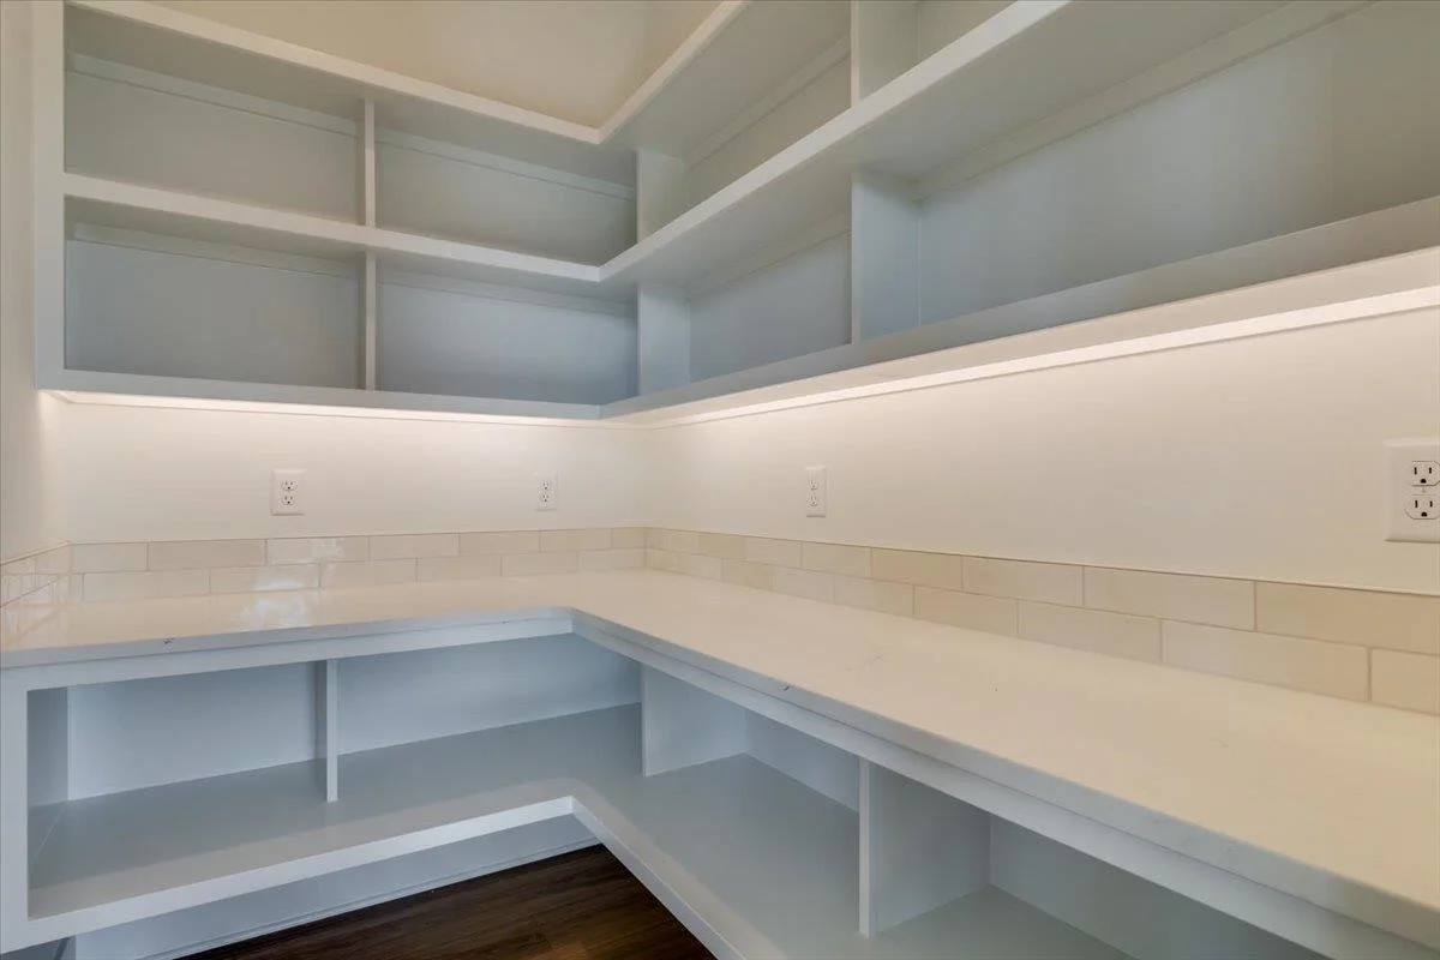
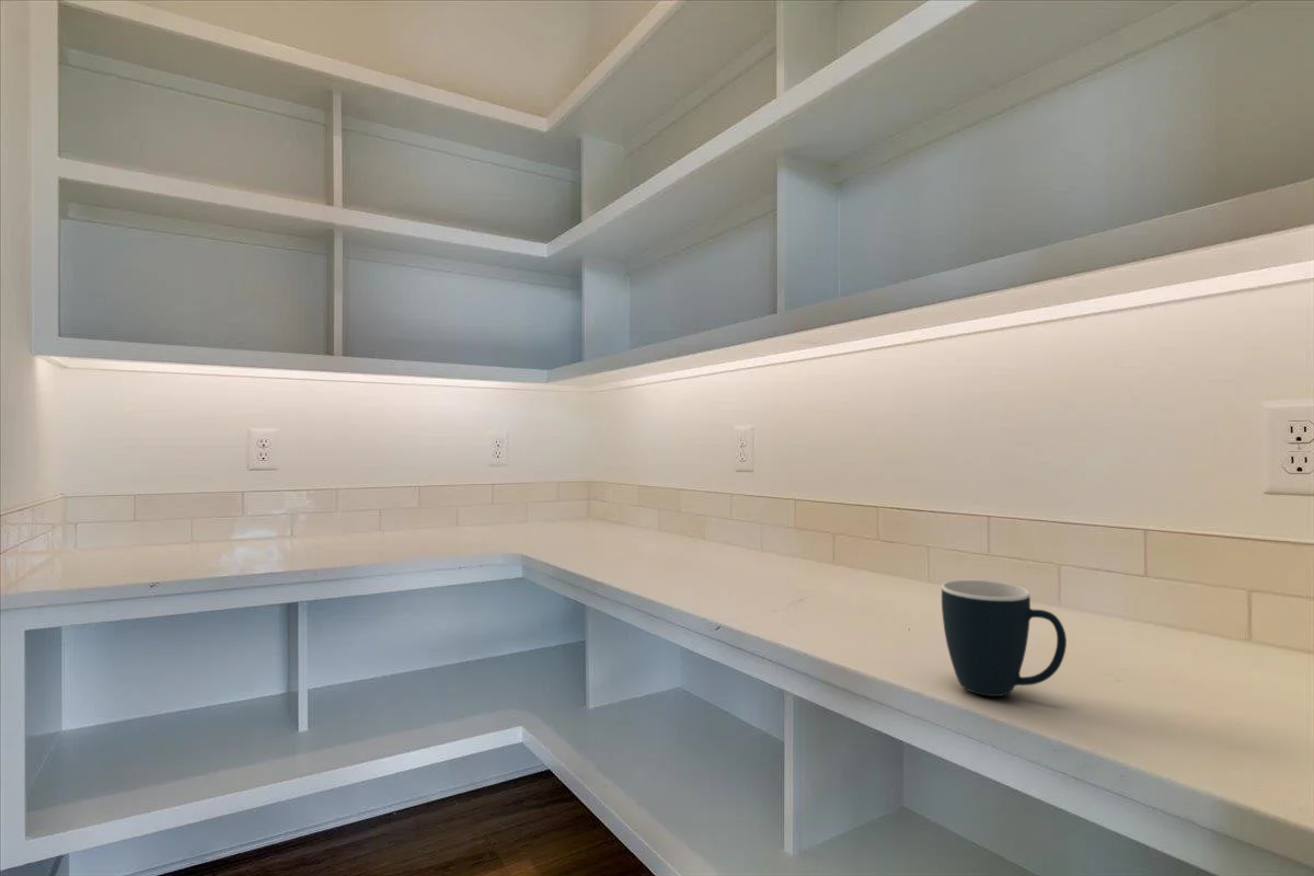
+ mug (1002, 642)
